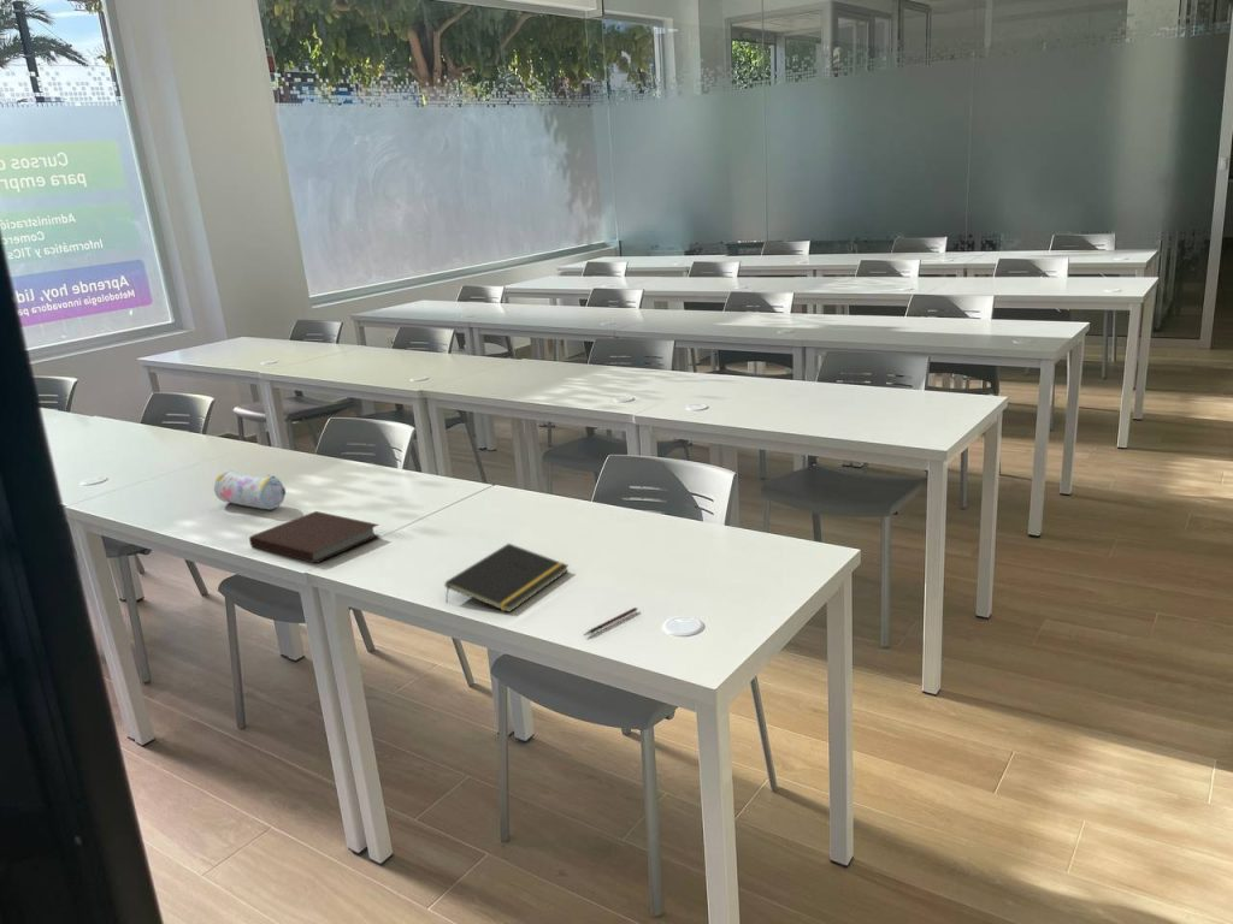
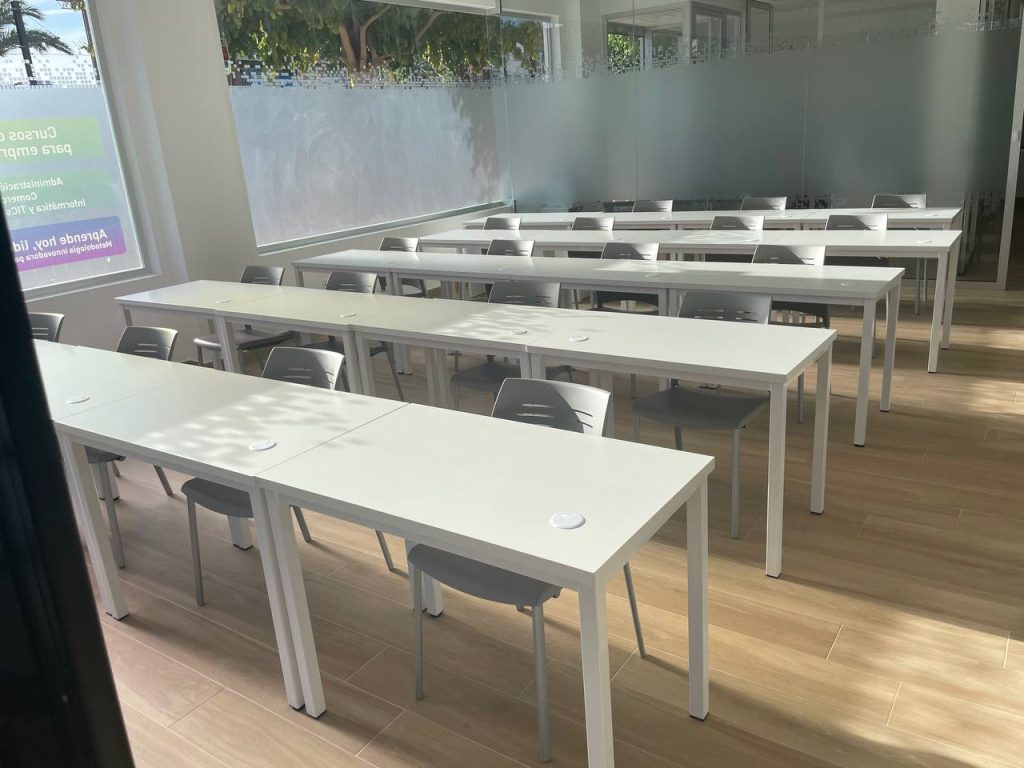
- notepad (508, 575)
- pencil case (248, 488)
- notebook (314, 535)
- pen (610, 621)
